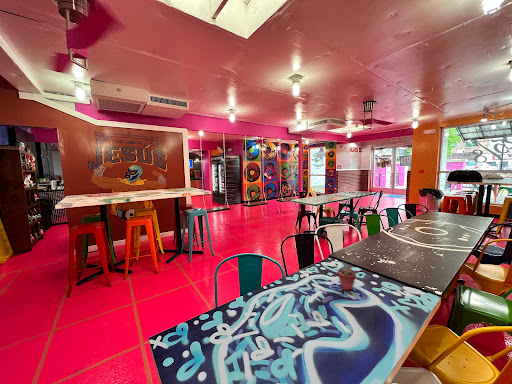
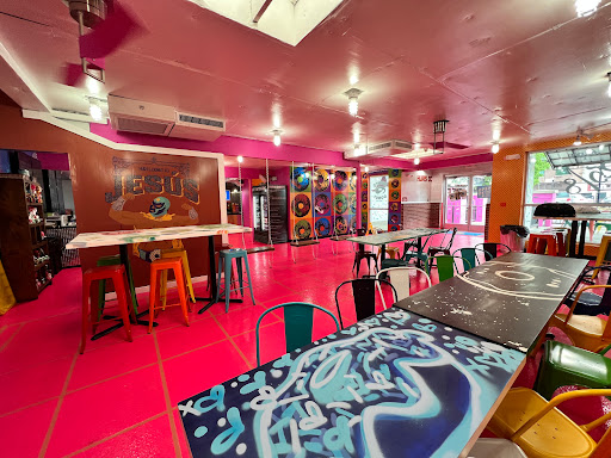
- potted succulent (346, 276)
